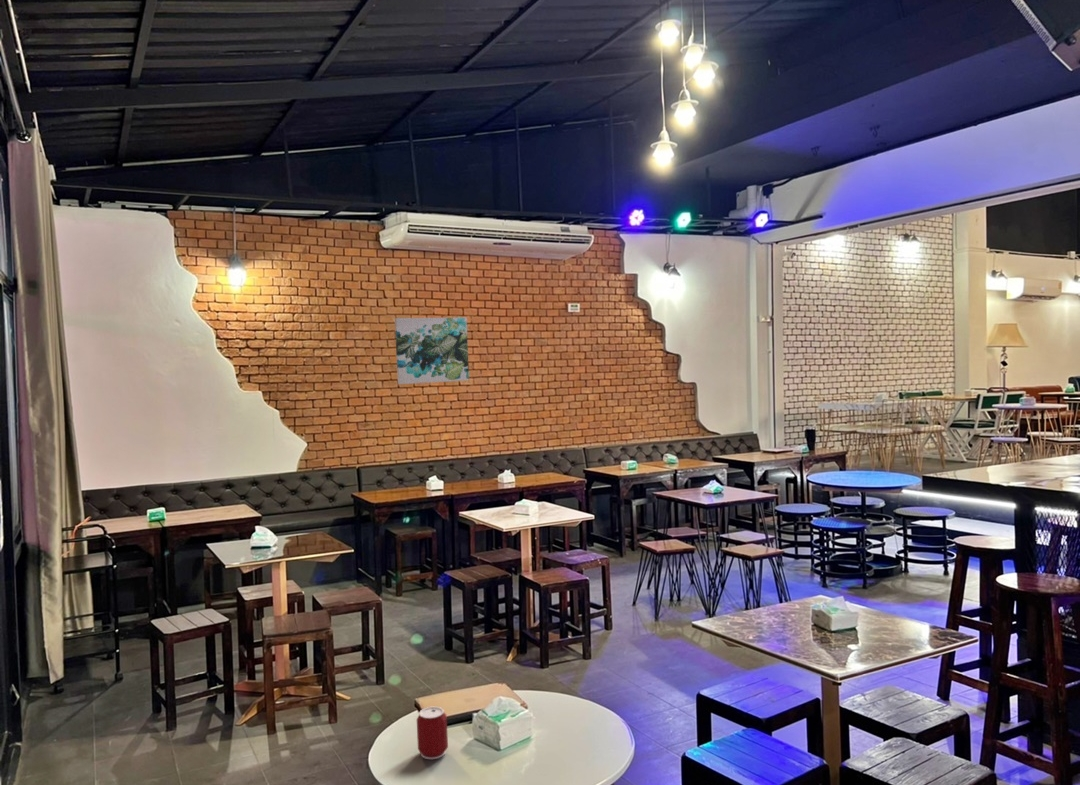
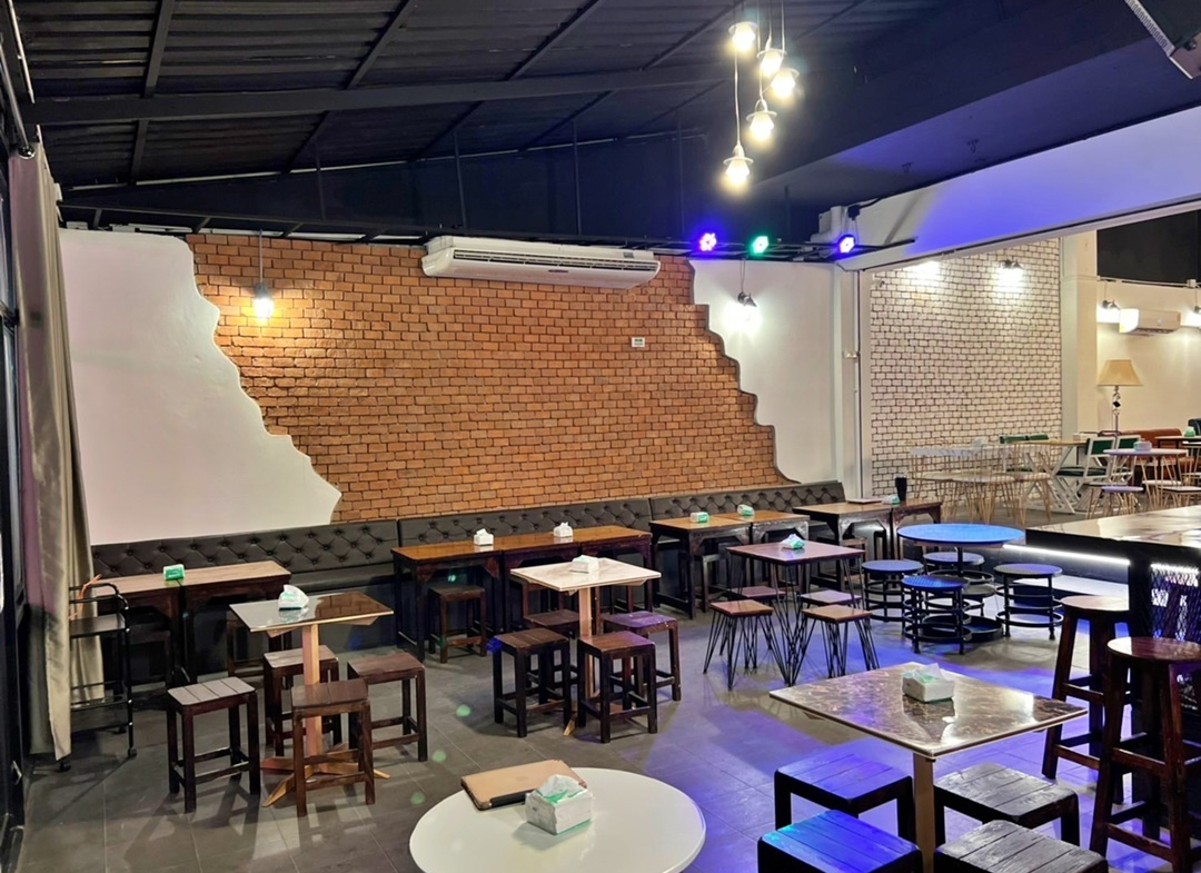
- wall art (432, 350)
- can (432, 732)
